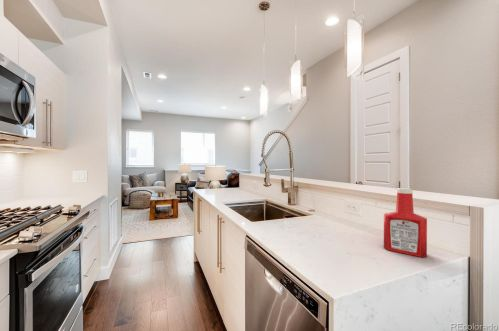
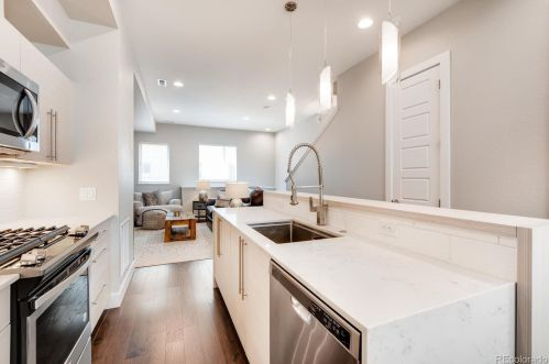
- soap bottle (404, 219)
